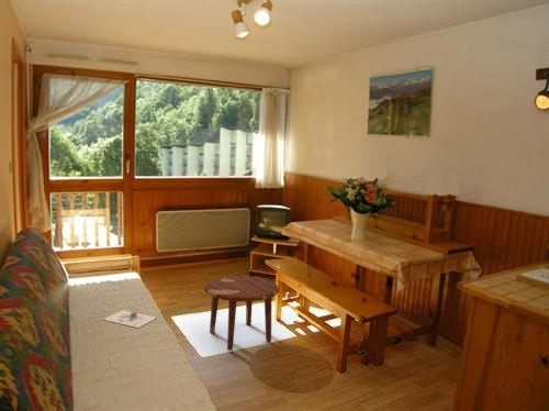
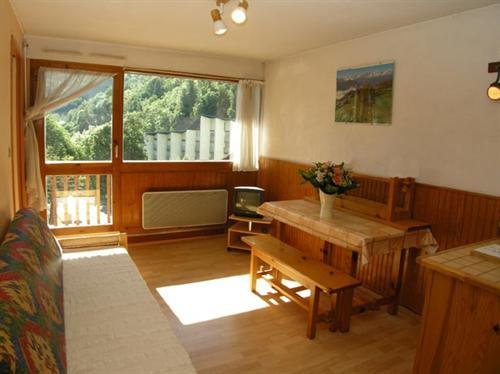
- architectural model (130, 316)
- side table (235, 311)
